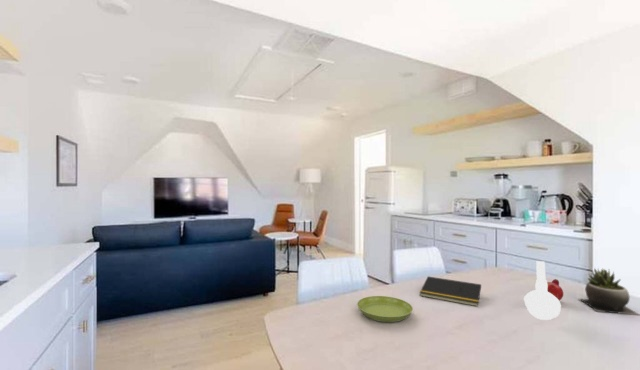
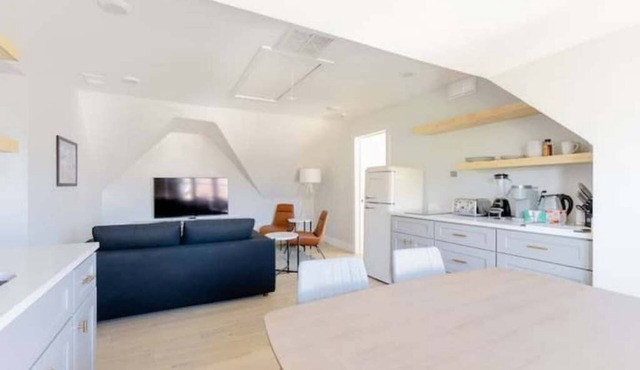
- notepad (450, 290)
- succulent plant (607, 288)
- fruit (551, 290)
- saucer (384, 309)
- teapot (541, 289)
